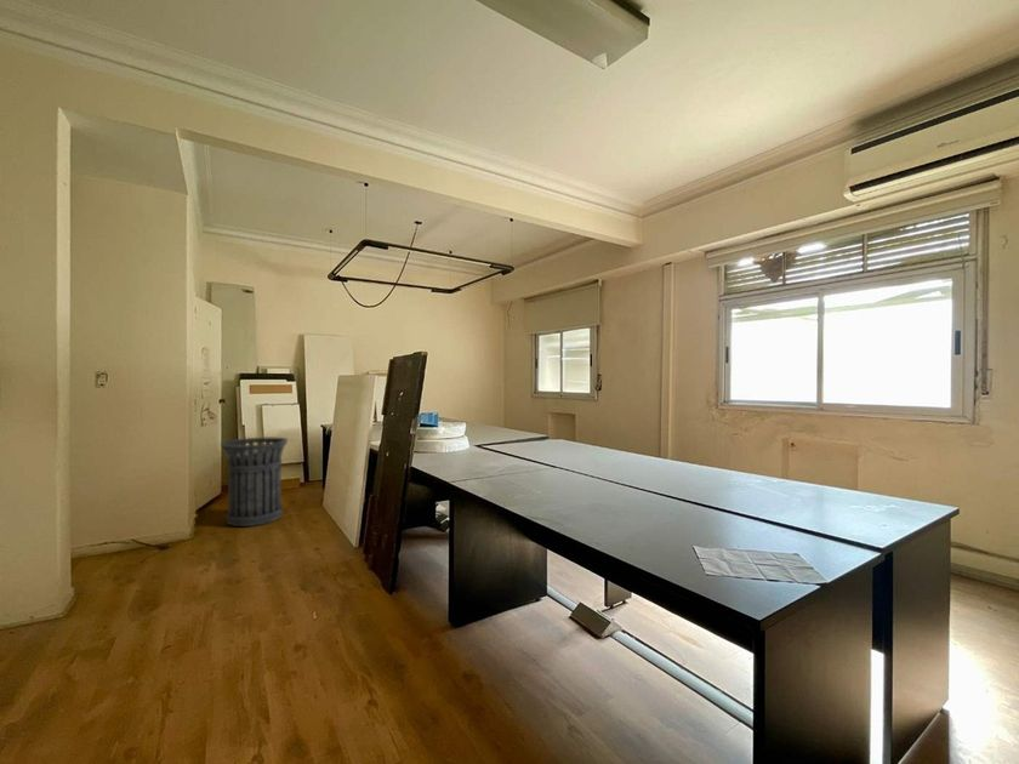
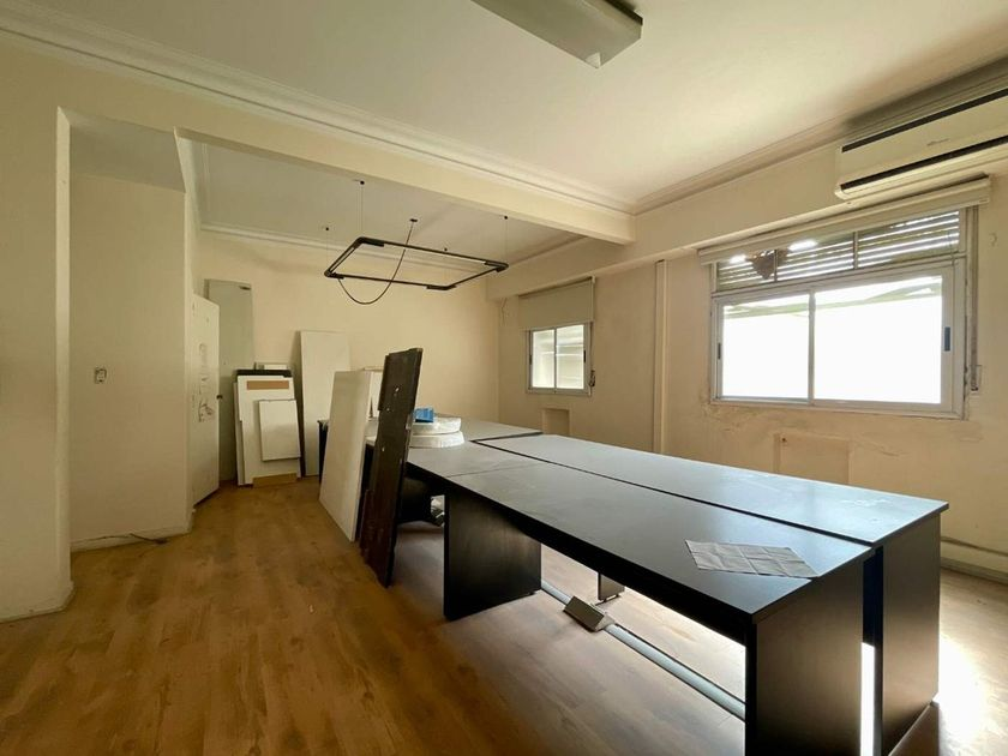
- trash can (255, 480)
